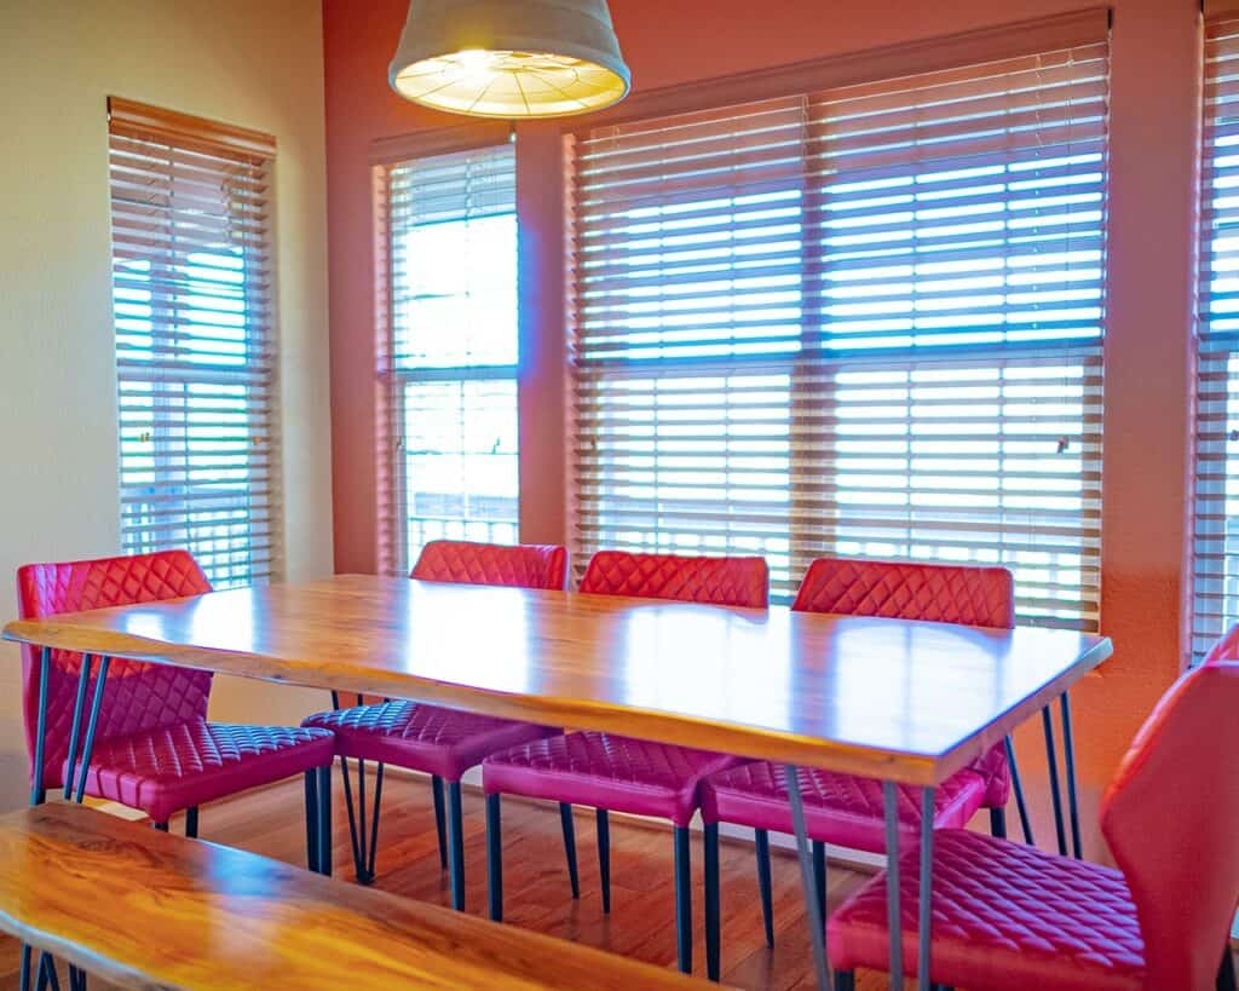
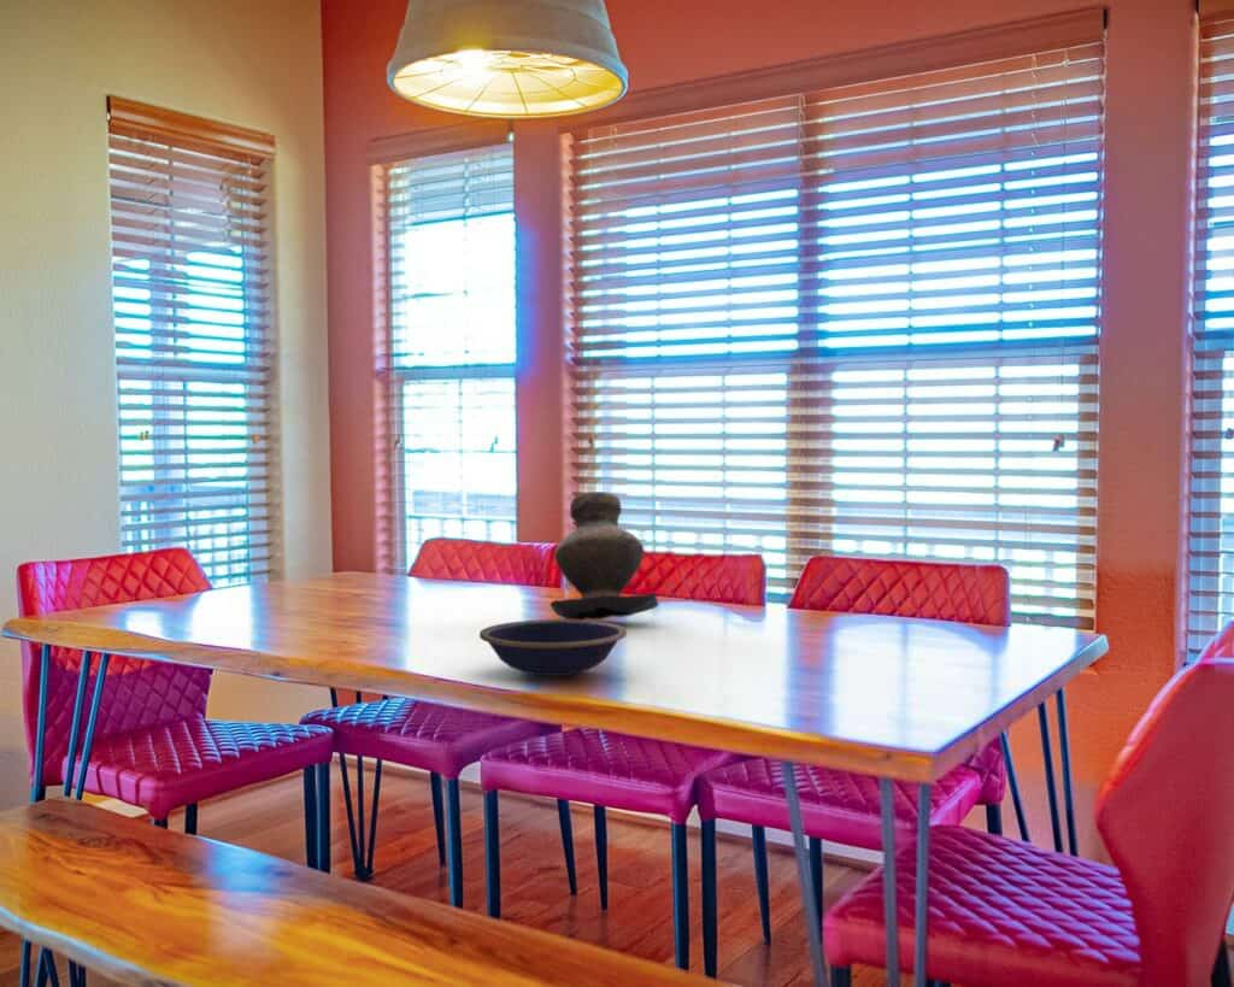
+ vase (605, 557)
+ bowl (553, 651)
